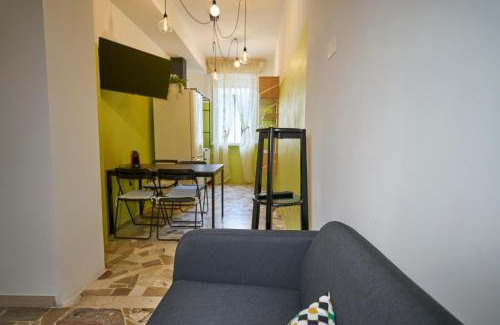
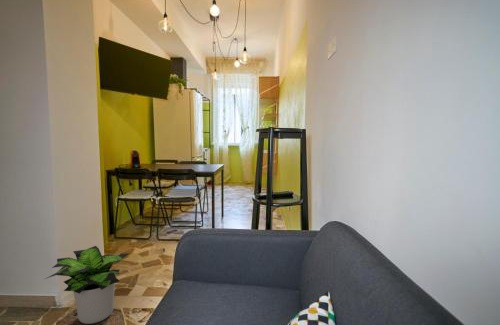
+ potted plant (93, 284)
